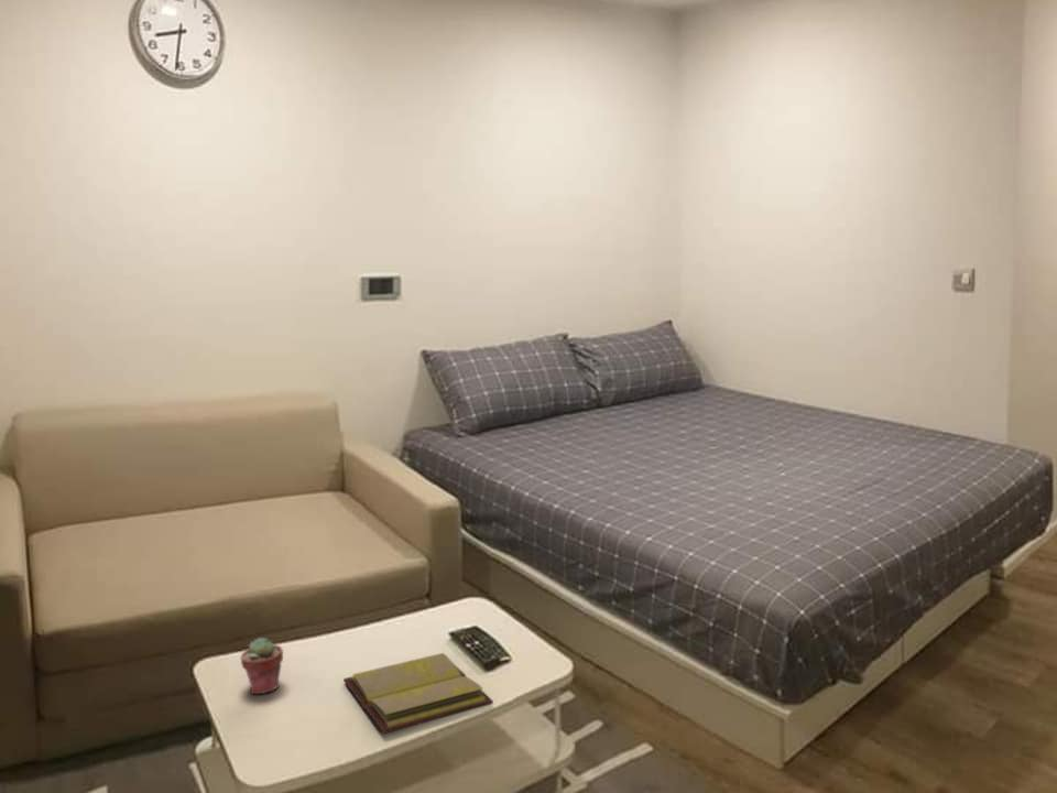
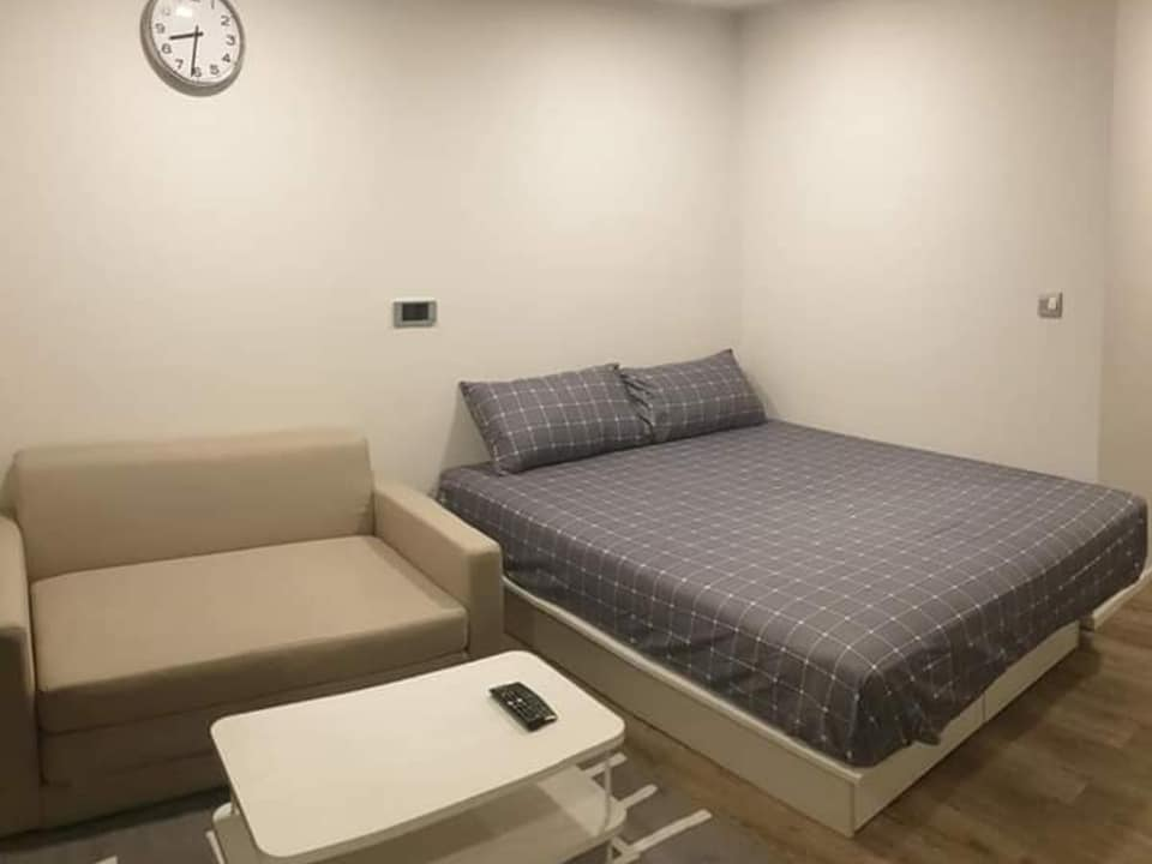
- potted succulent (262, 662)
- diary (416, 687)
